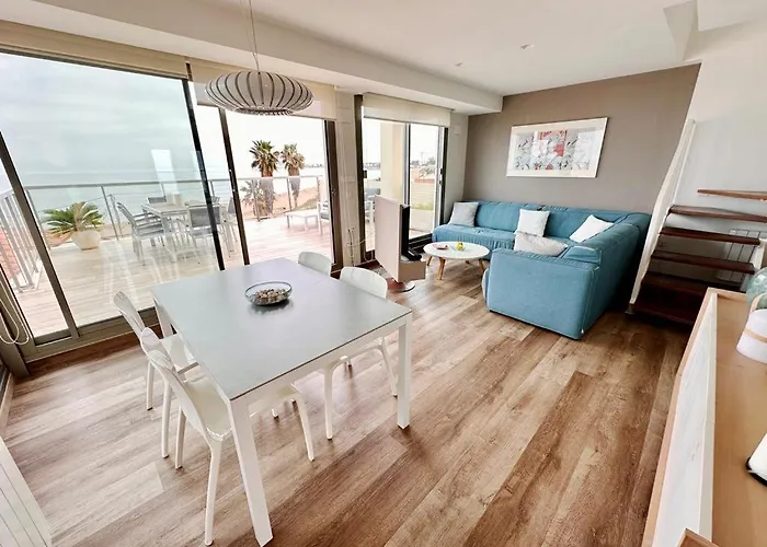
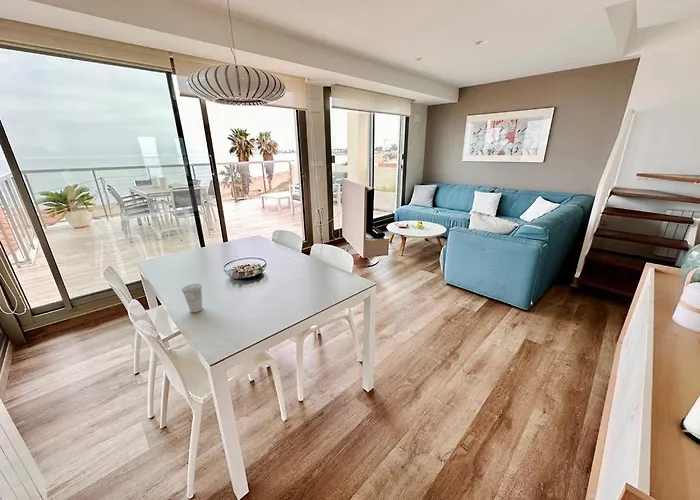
+ cup (194, 298)
